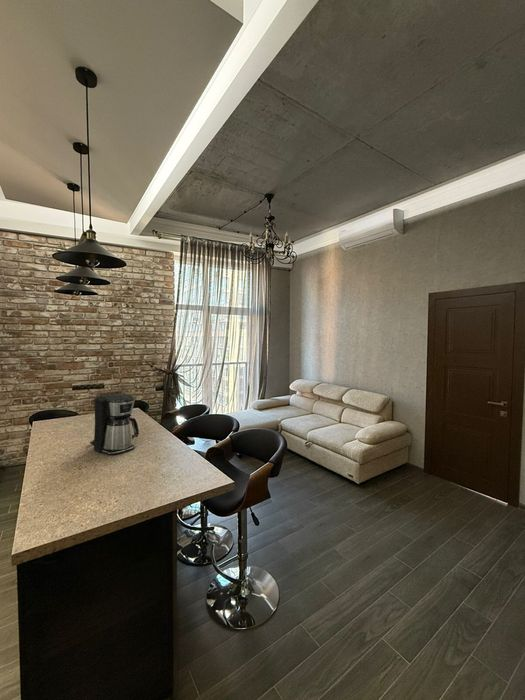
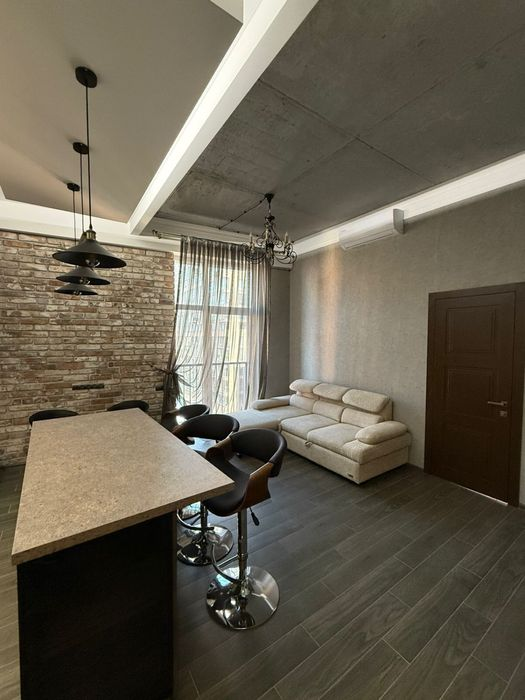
- coffee maker (116, 420)
